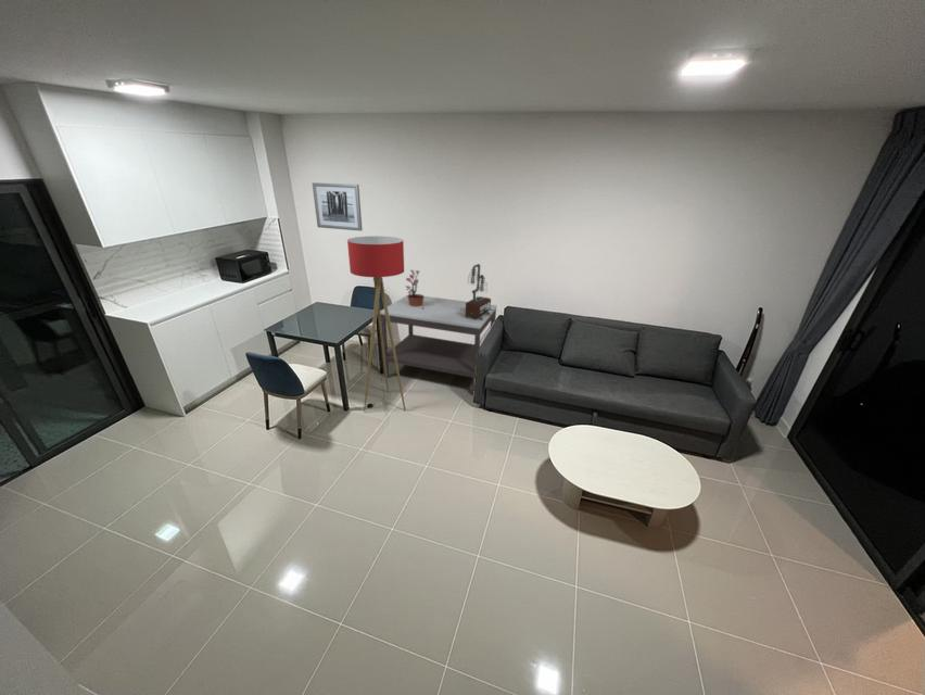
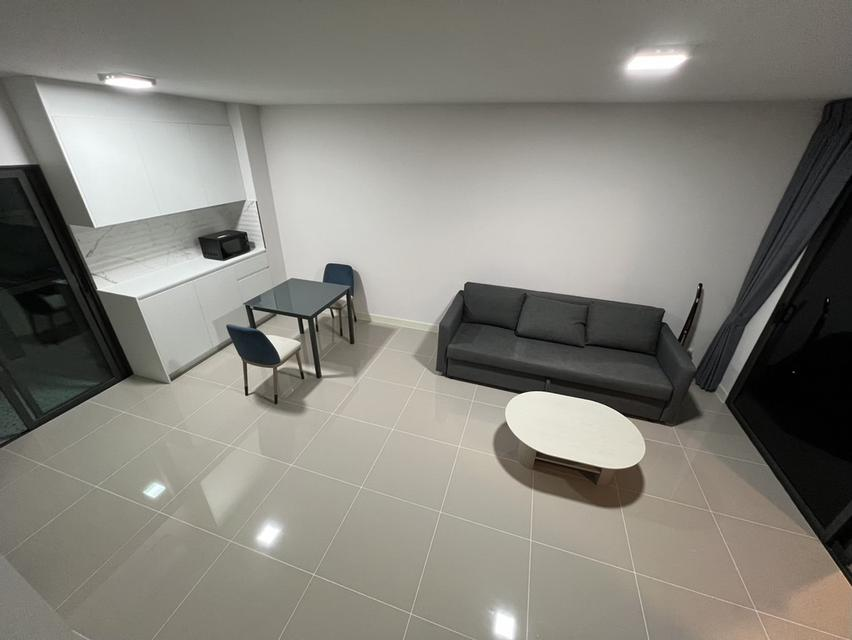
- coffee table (440, 340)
- floor lamp (381, 330)
- potted plant (416, 288)
- wall art (337, 206)
- table lamp (476, 289)
